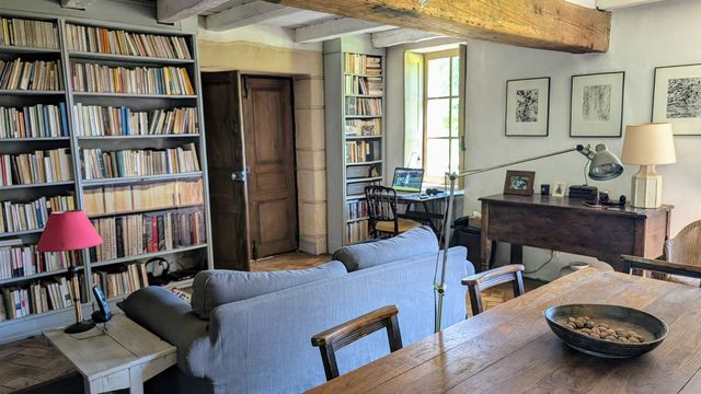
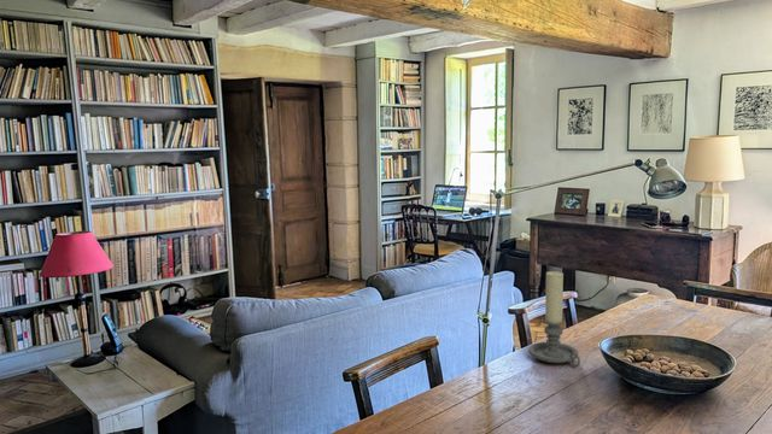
+ candle holder (557, 316)
